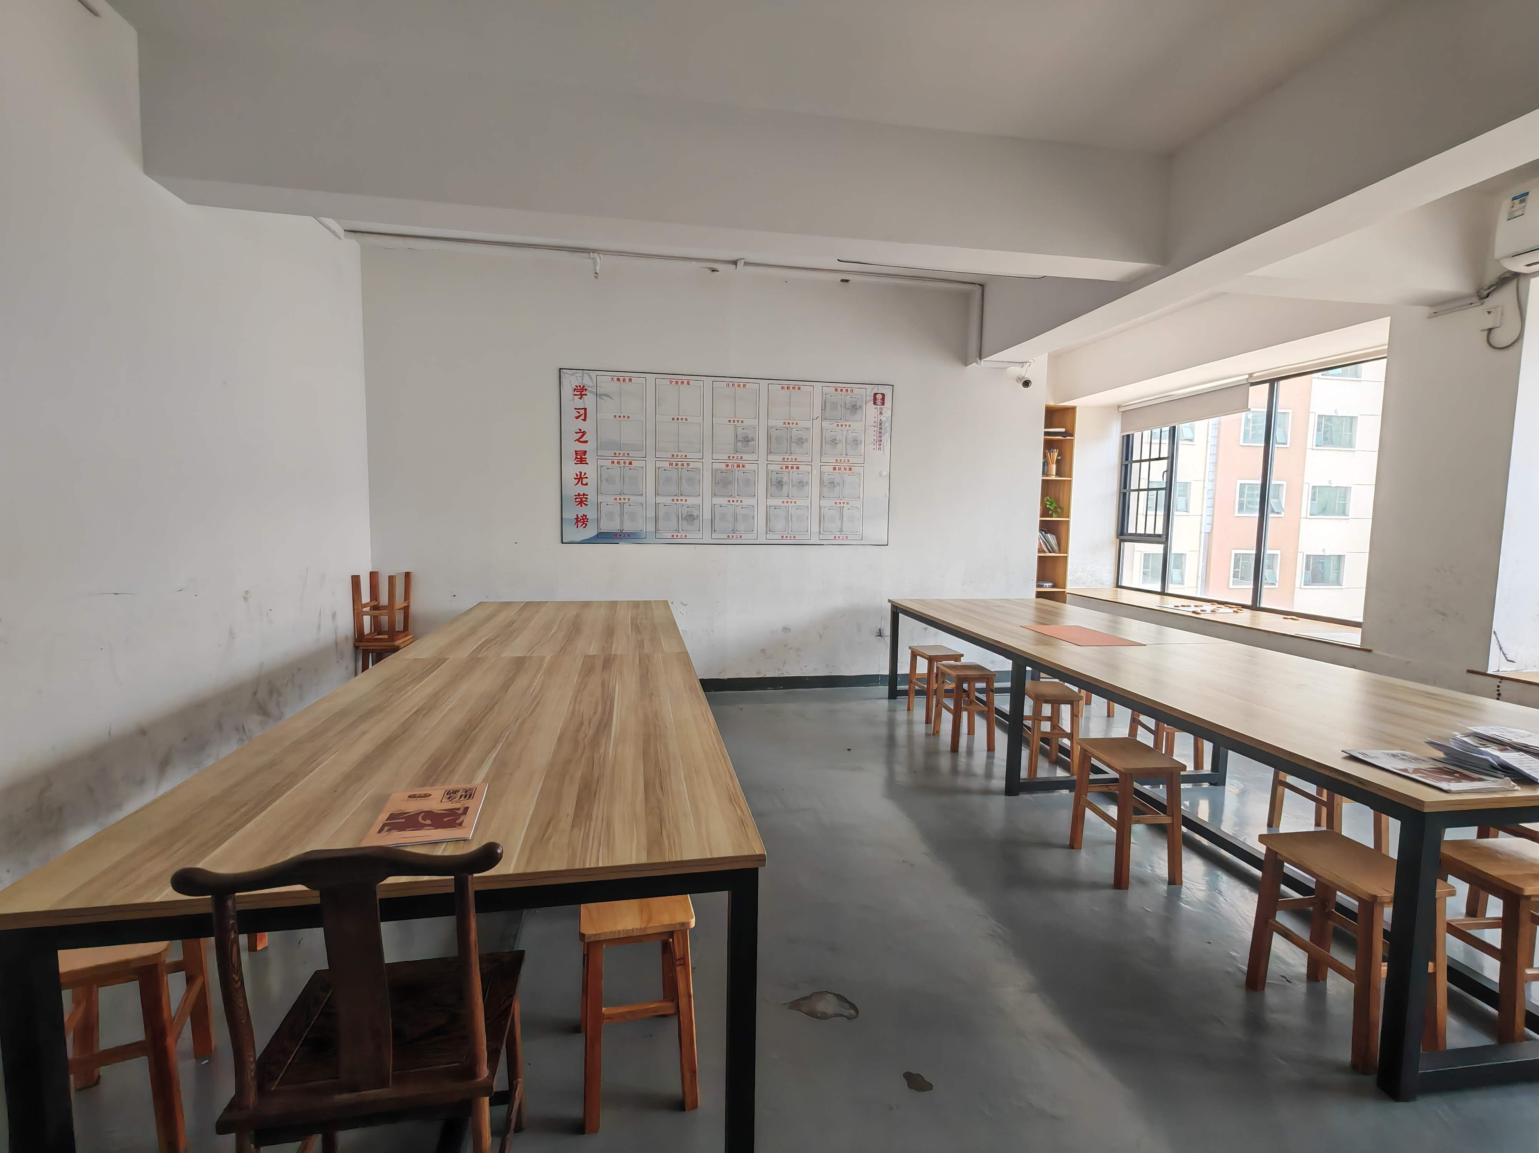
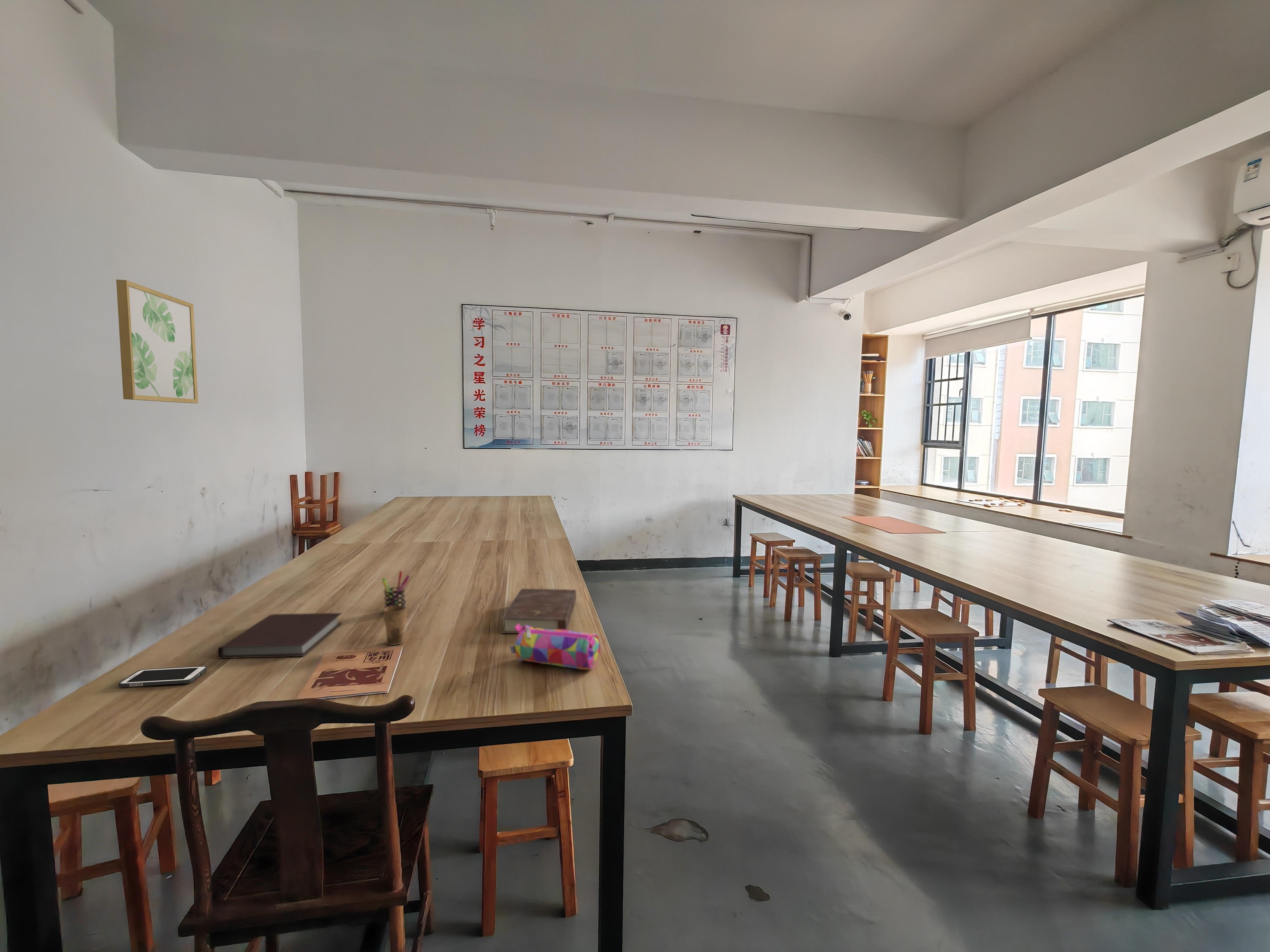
+ cell phone (164, 676)
+ wall art (161, 347)
+ notebook (285, 634)
+ cup (395, 621)
+ book (542, 610)
+ pen holder (393, 592)
+ pencil case (556, 646)
